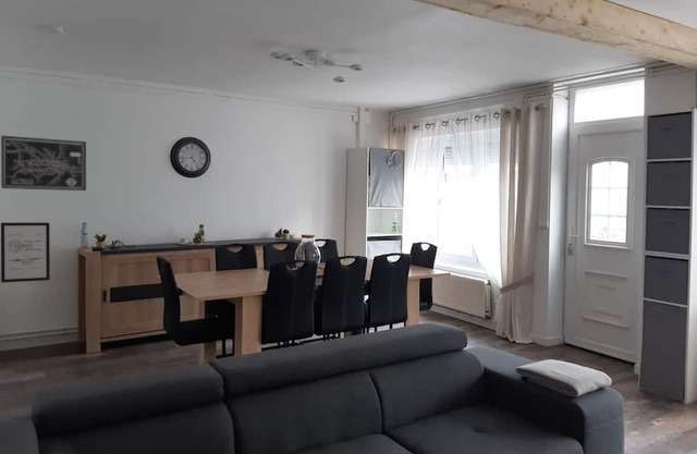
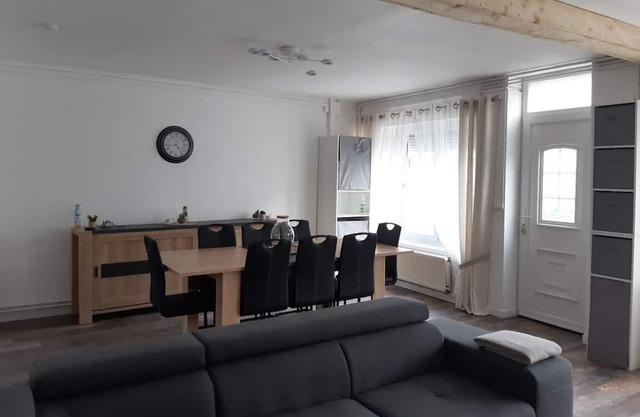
- wall art (25, 251)
- wall art (45, 163)
